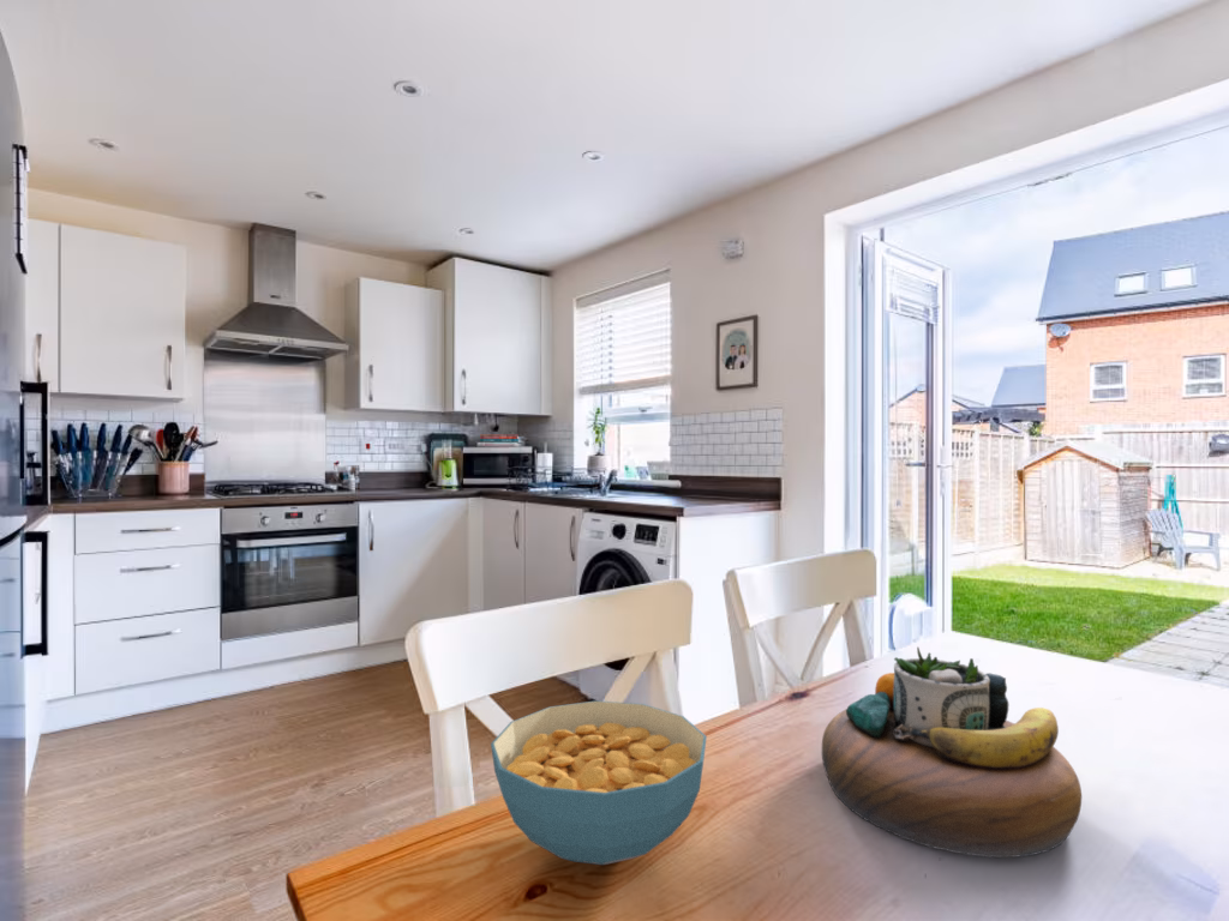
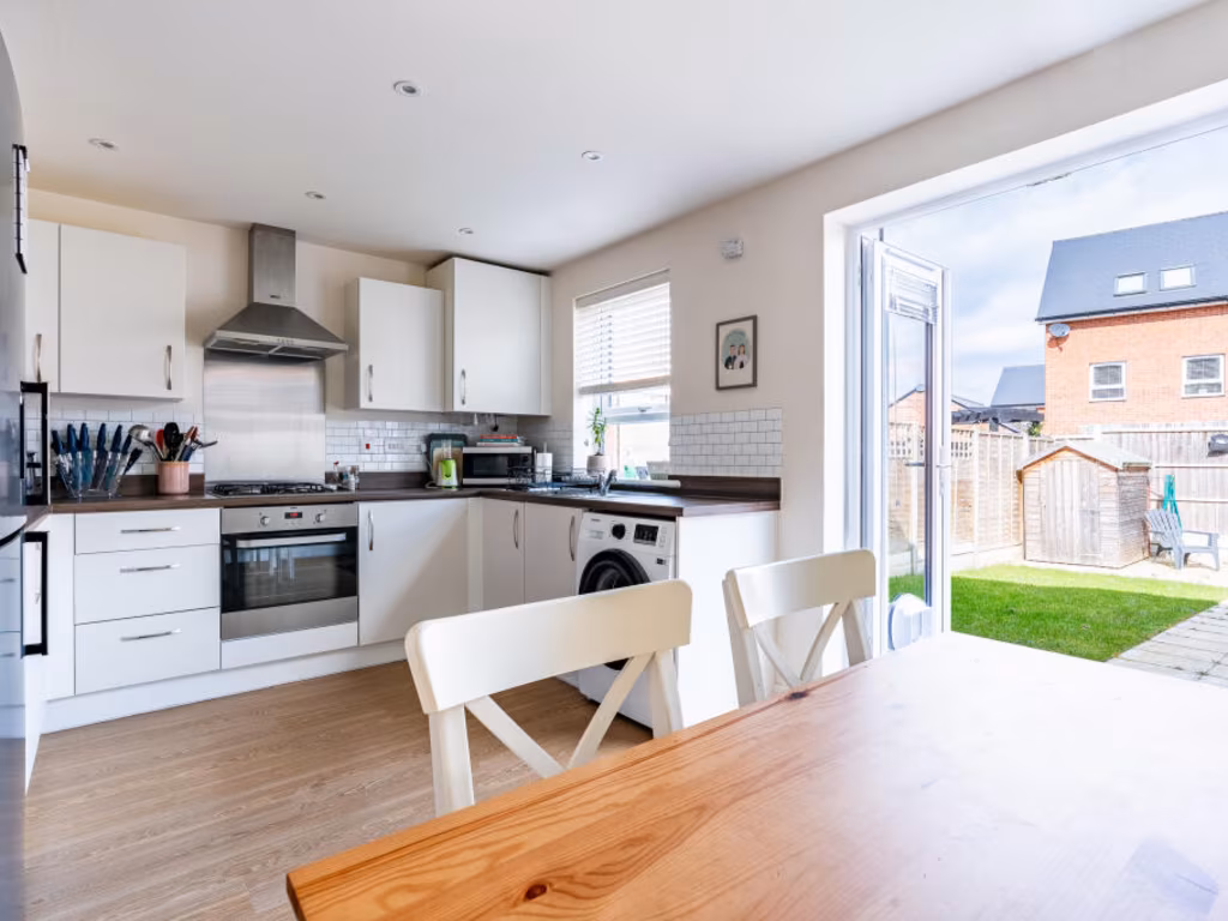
- cereal bowl (600, 791)
- decorative bowl (940, 722)
